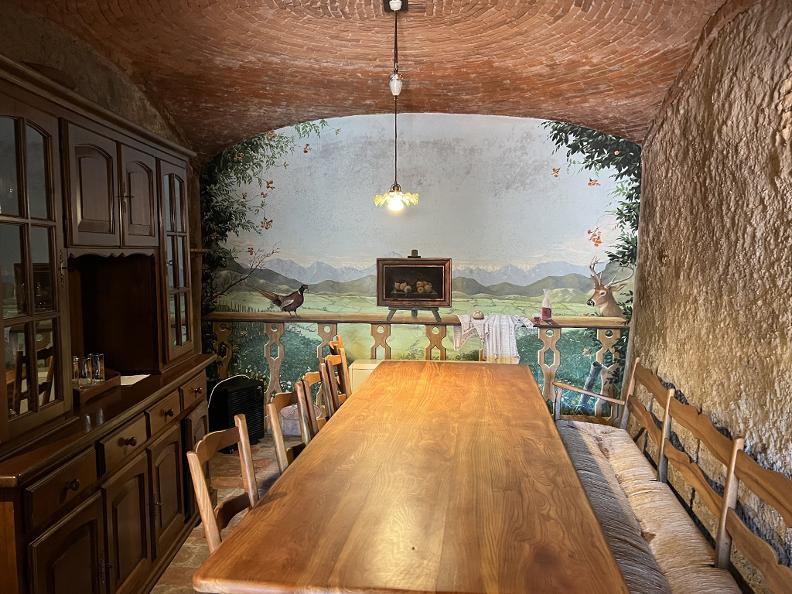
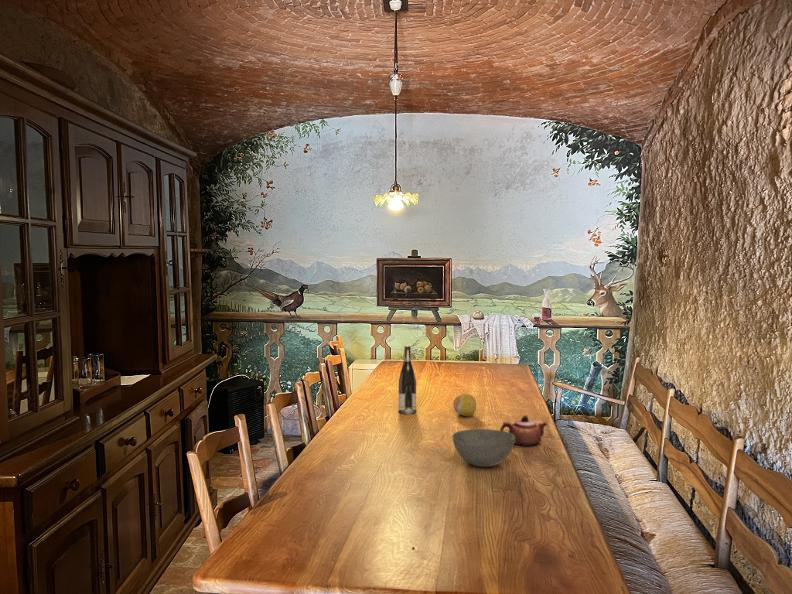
+ teapot (523, 428)
+ fruit (464, 404)
+ wine bottle (407, 379)
+ bowl (483, 449)
